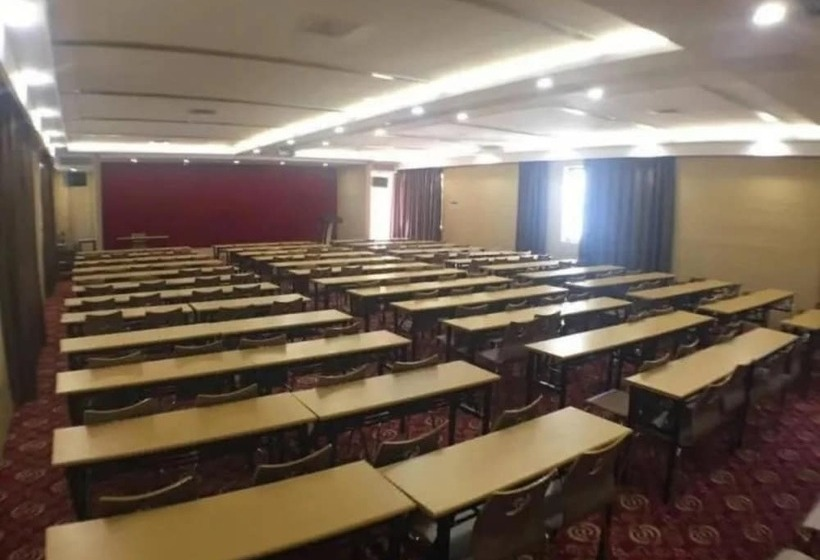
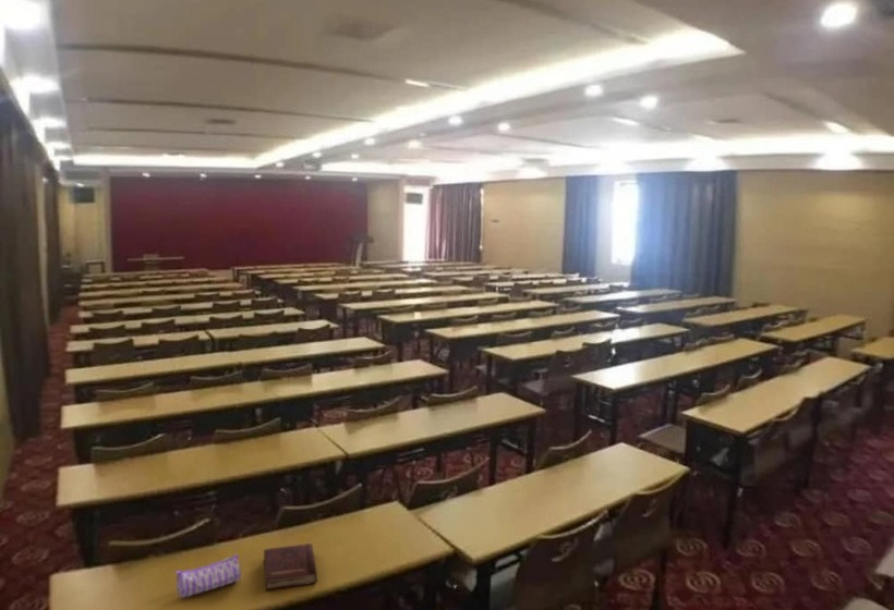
+ pencil case (209, 575)
+ hardback book (290, 564)
